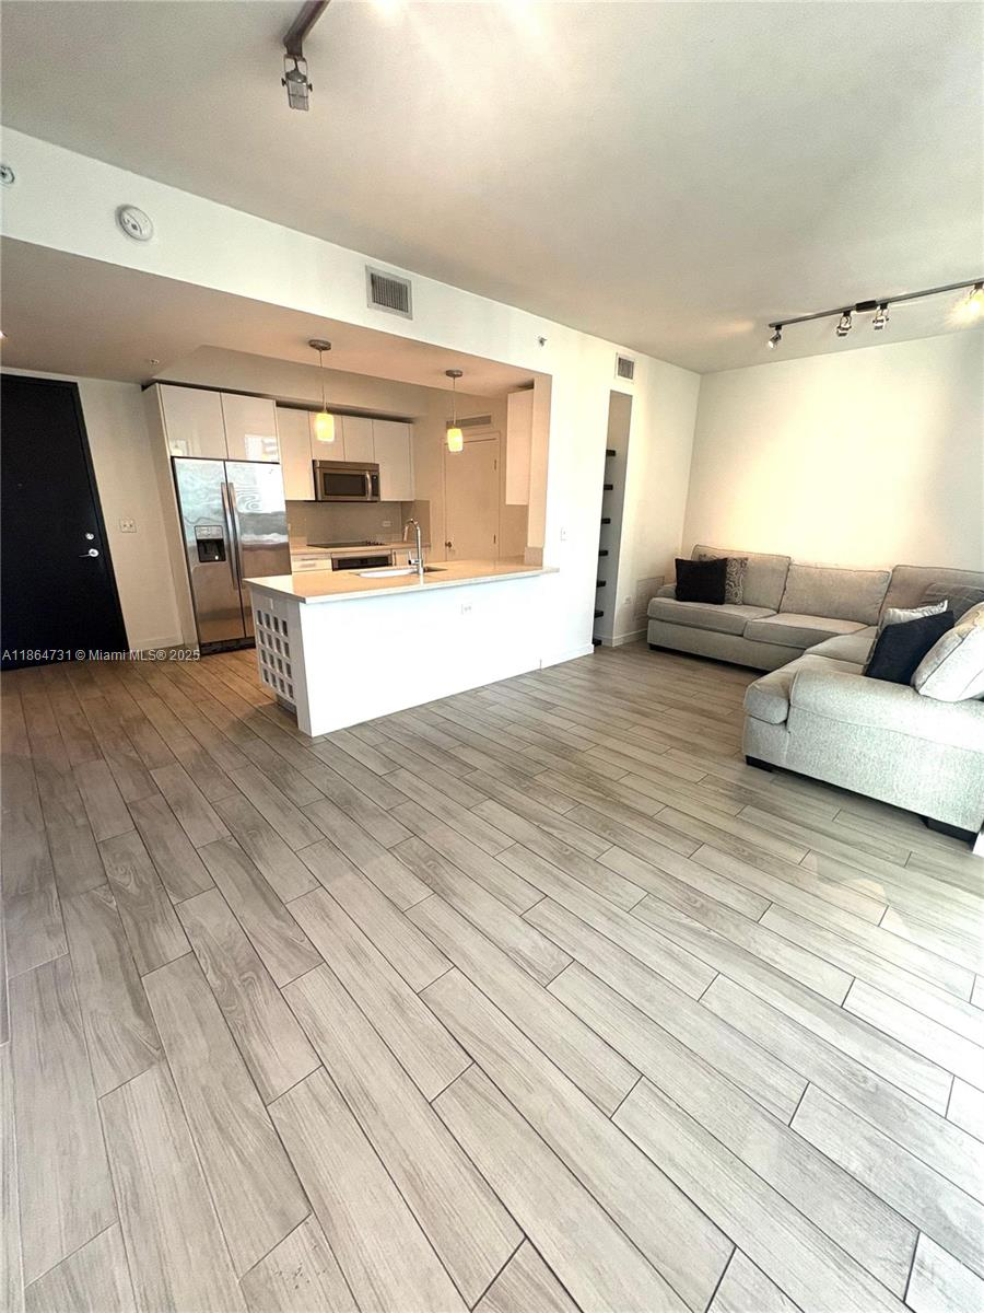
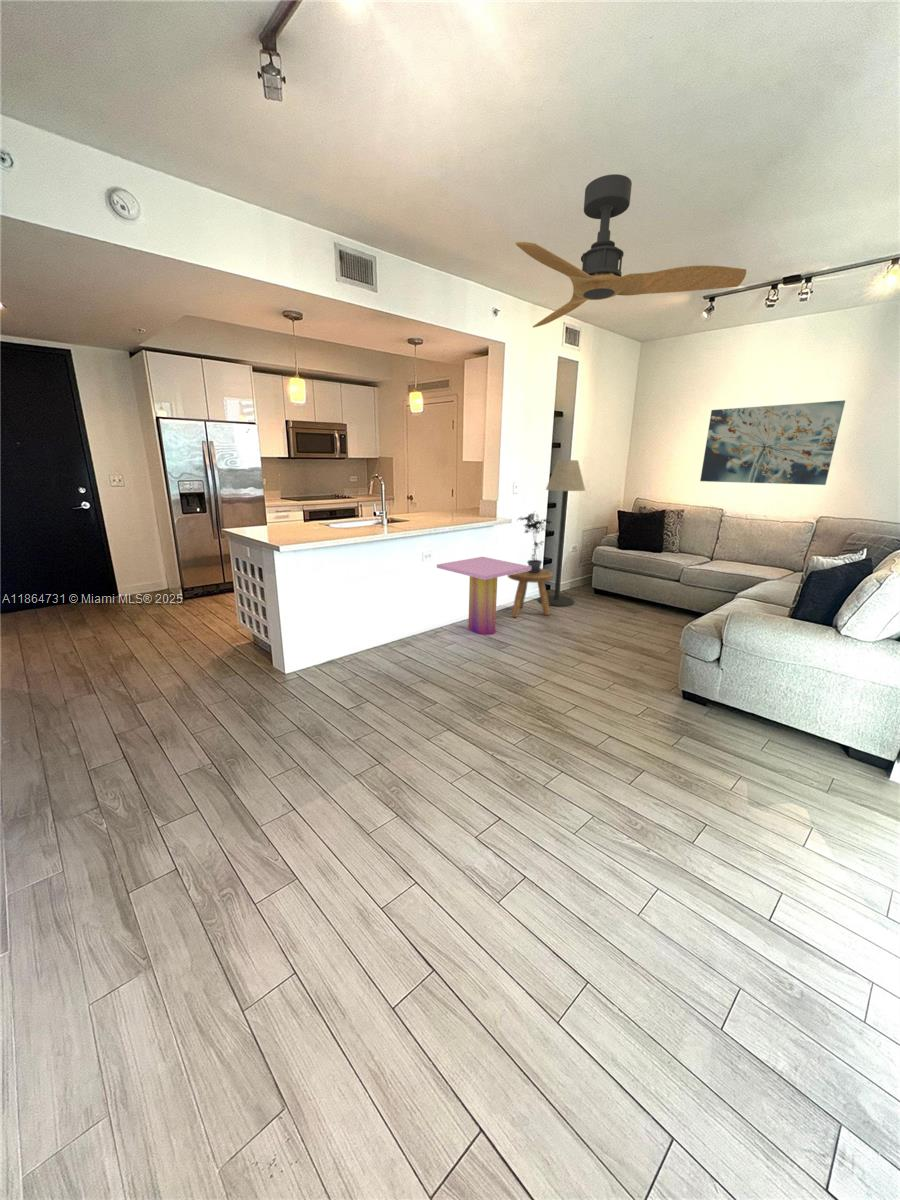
+ potted plant (534, 541)
+ wall art (765, 445)
+ stool (525, 592)
+ side table (482, 598)
+ ceiling fan (620, 249)
+ floor lamp (561, 533)
